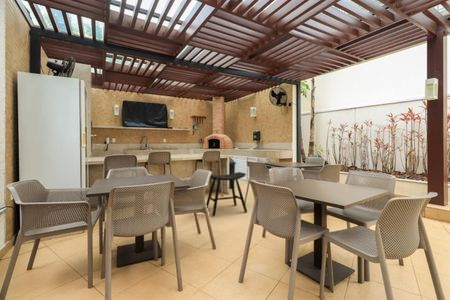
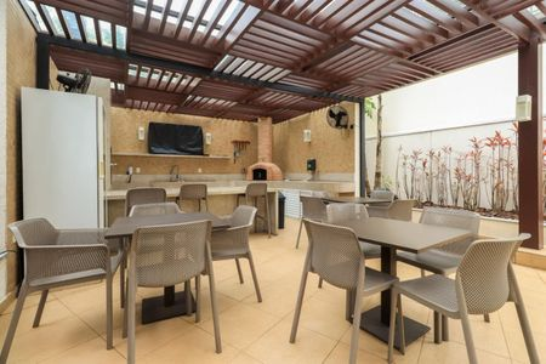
- stool (225, 197)
